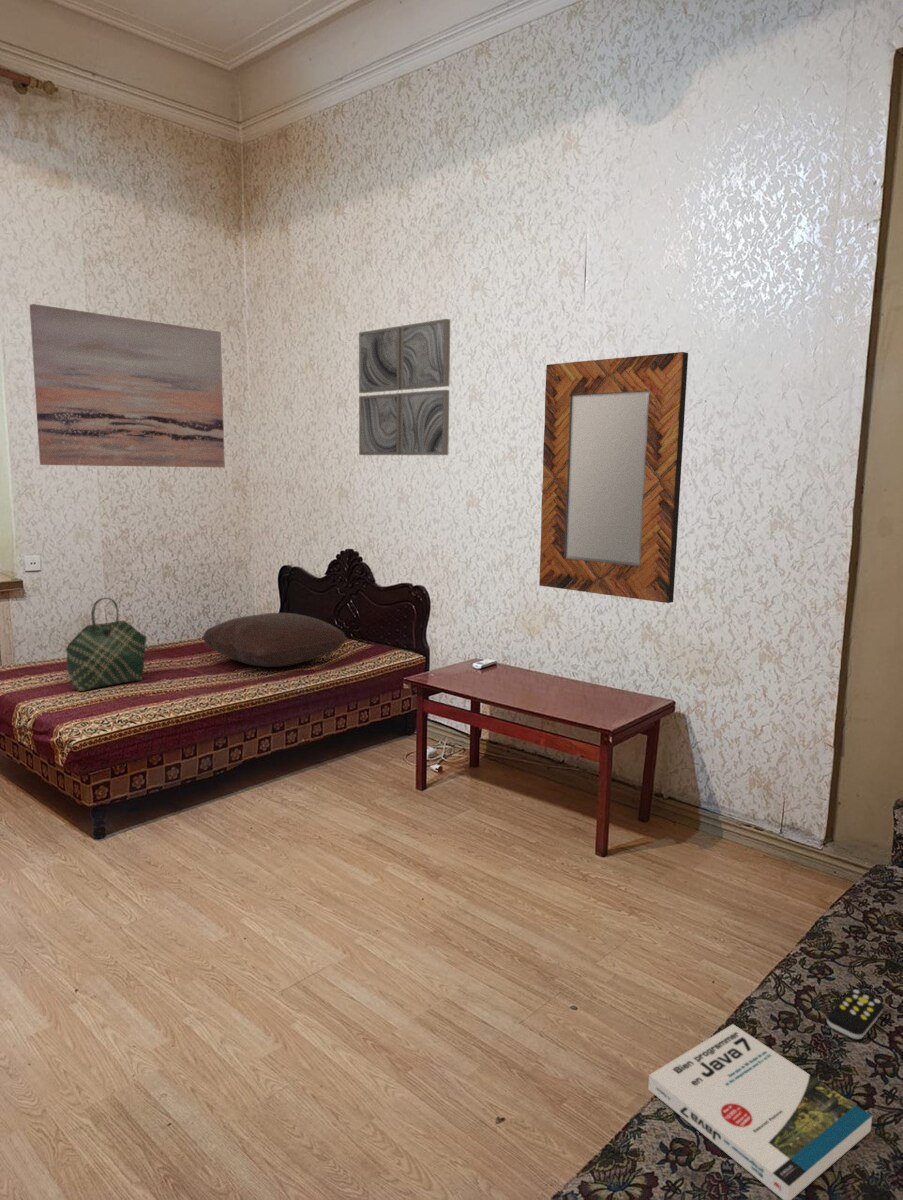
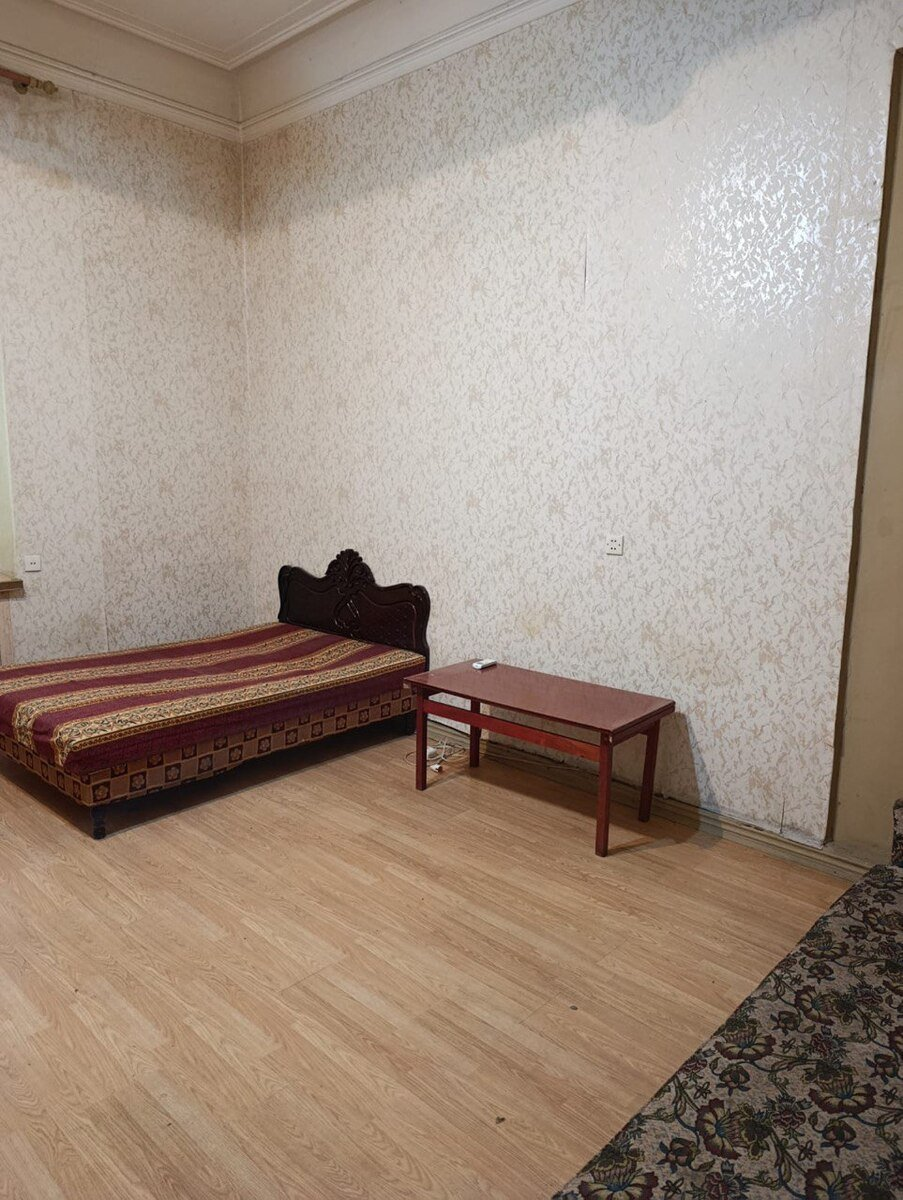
- wall art (136, 393)
- wall art (401, 393)
- home mirror (607, 478)
- book (756, 1102)
- remote control (855, 1013)
- tote bag (107, 641)
- pillow (274, 639)
